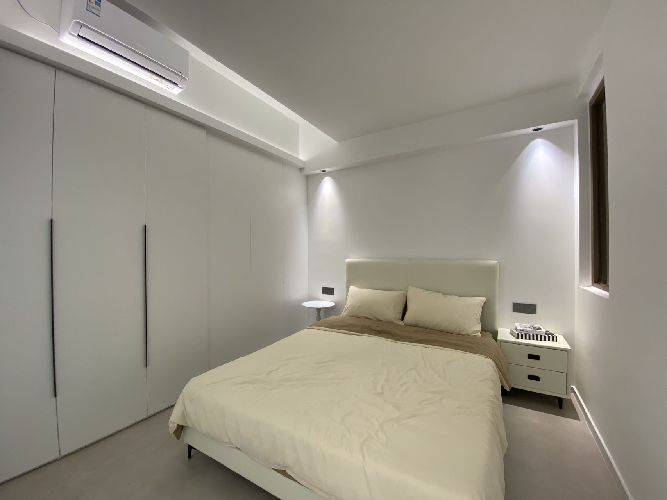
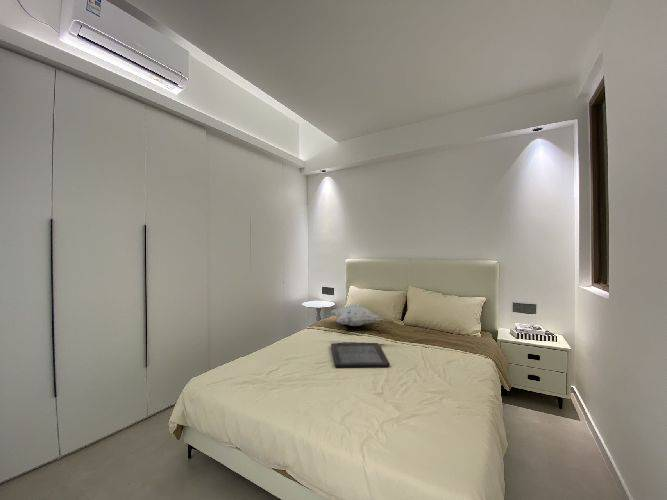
+ serving tray (357, 353)
+ decorative pillow (354, 315)
